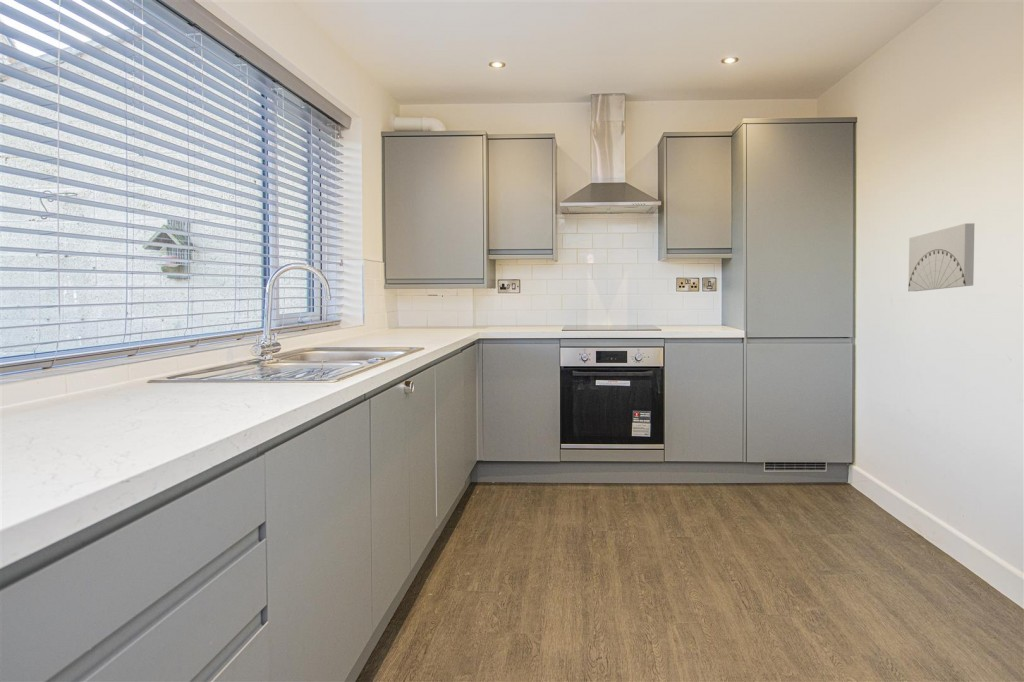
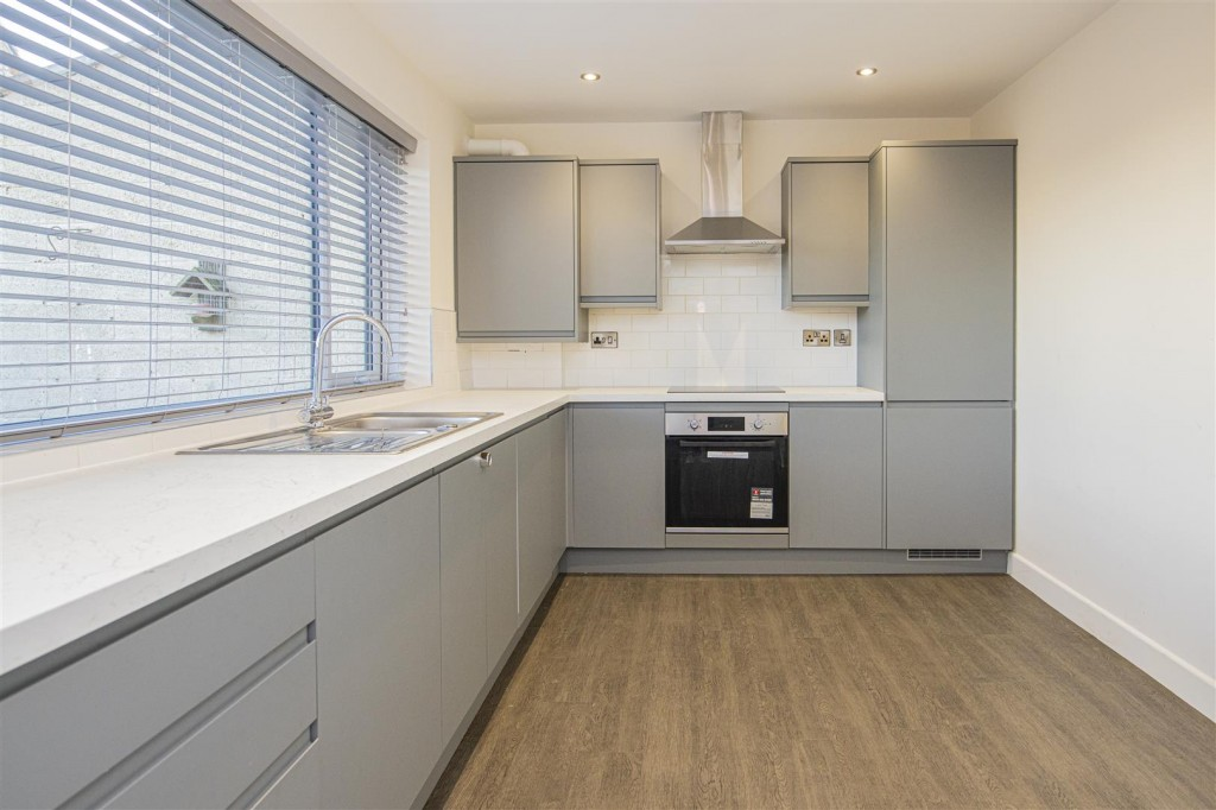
- wall art (938, 259)
